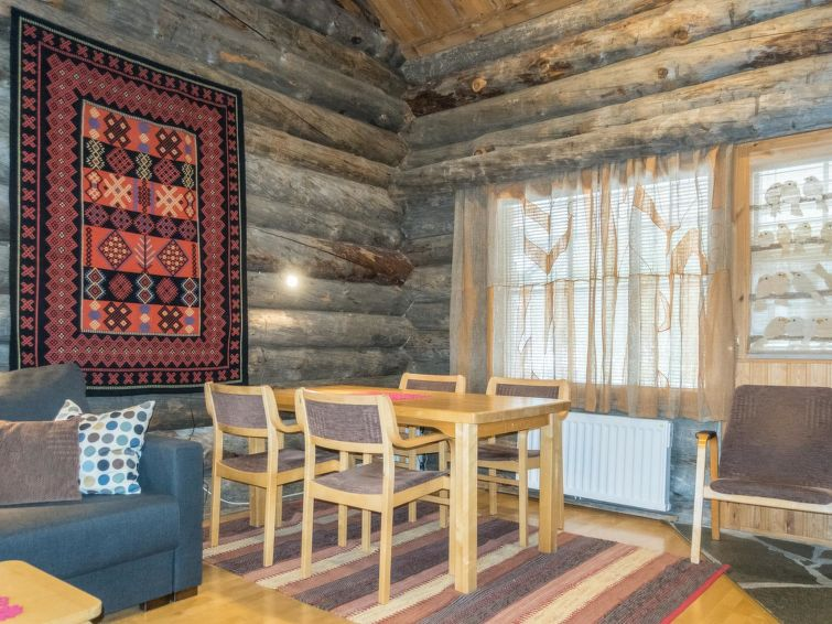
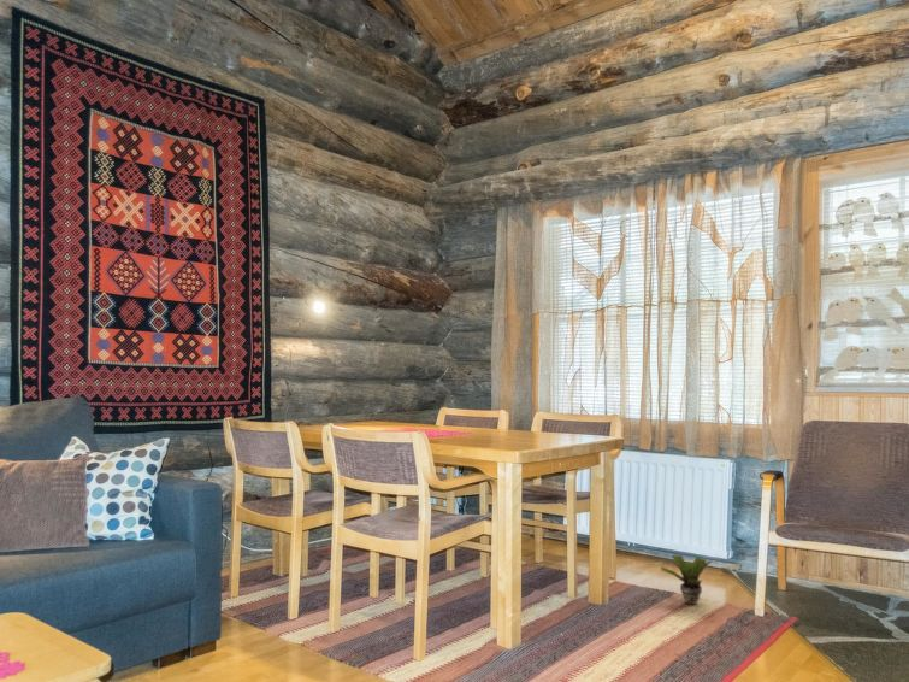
+ potted plant (691, 580)
